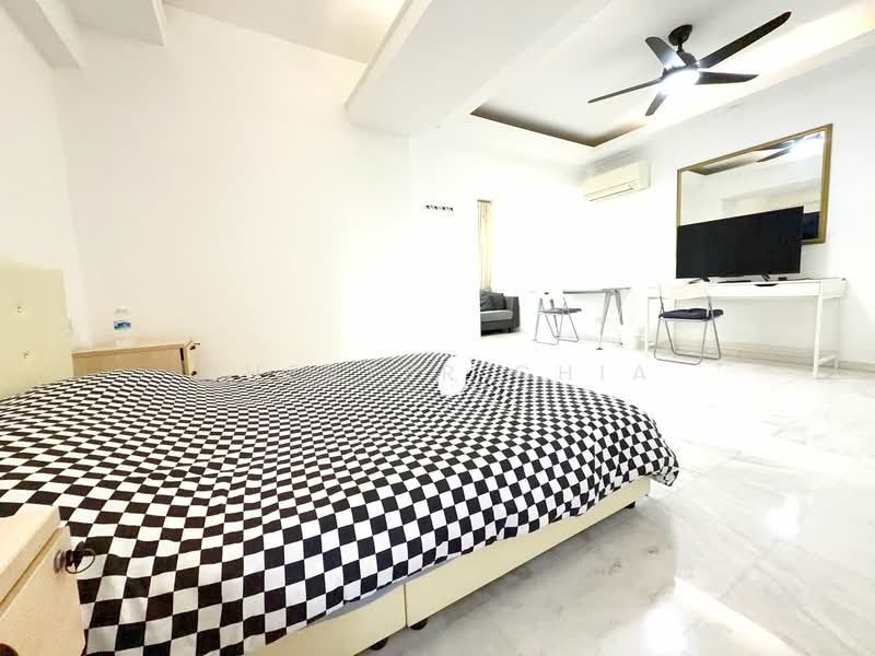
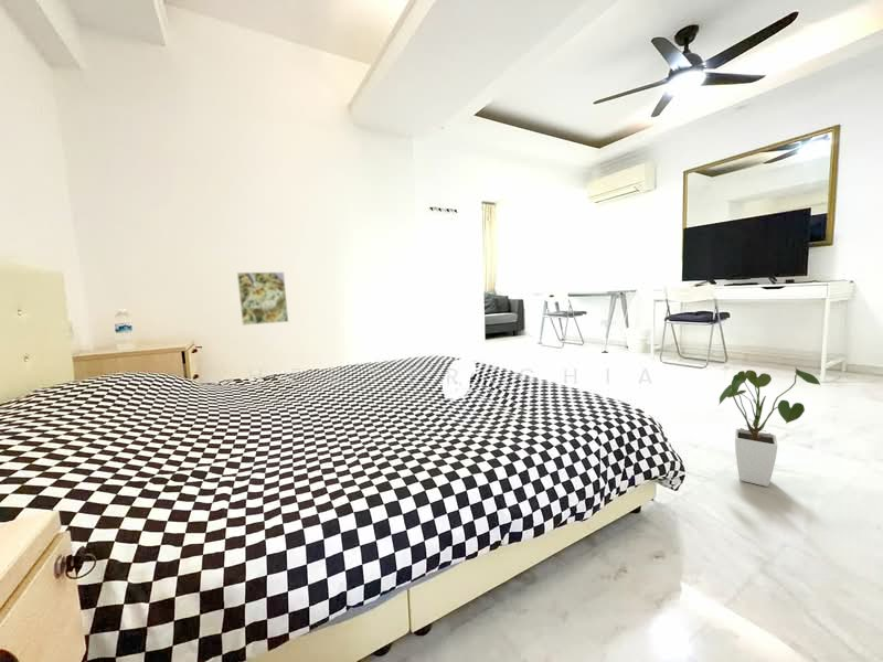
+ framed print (263, 298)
+ house plant (764, 425)
